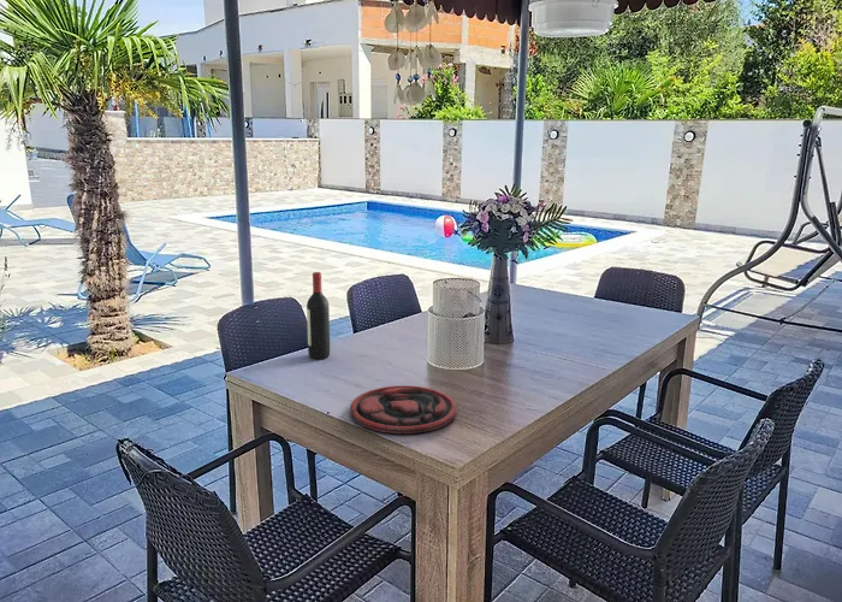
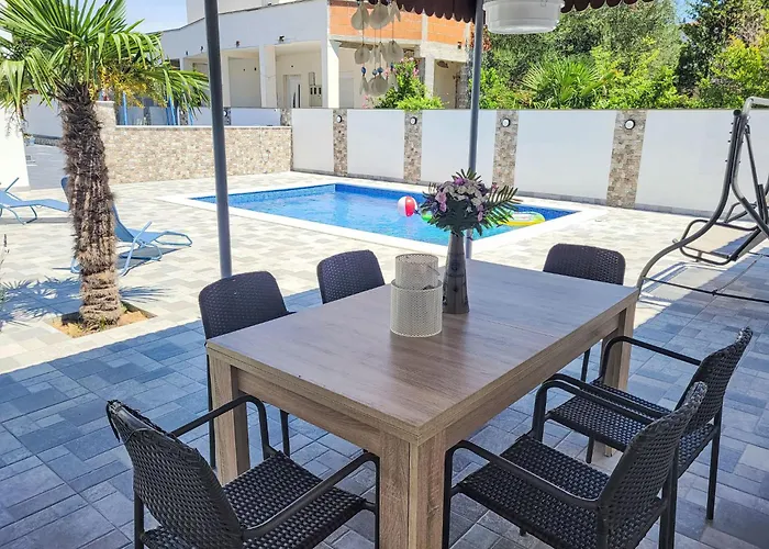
- wine bottle (318, 314)
- plate (403, 407)
